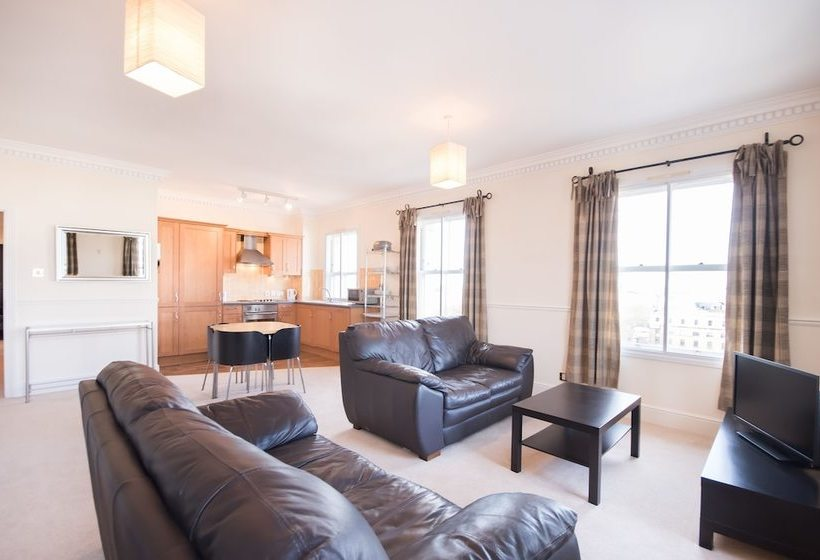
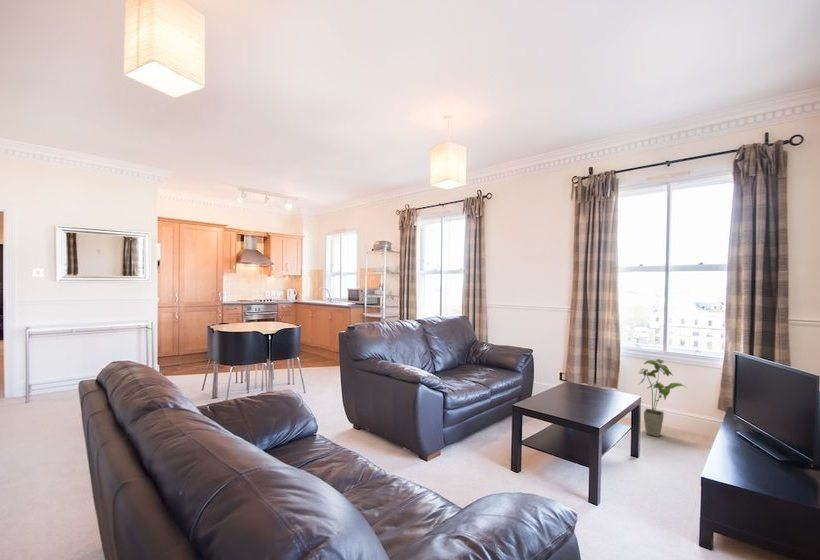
+ house plant (660, 397)
